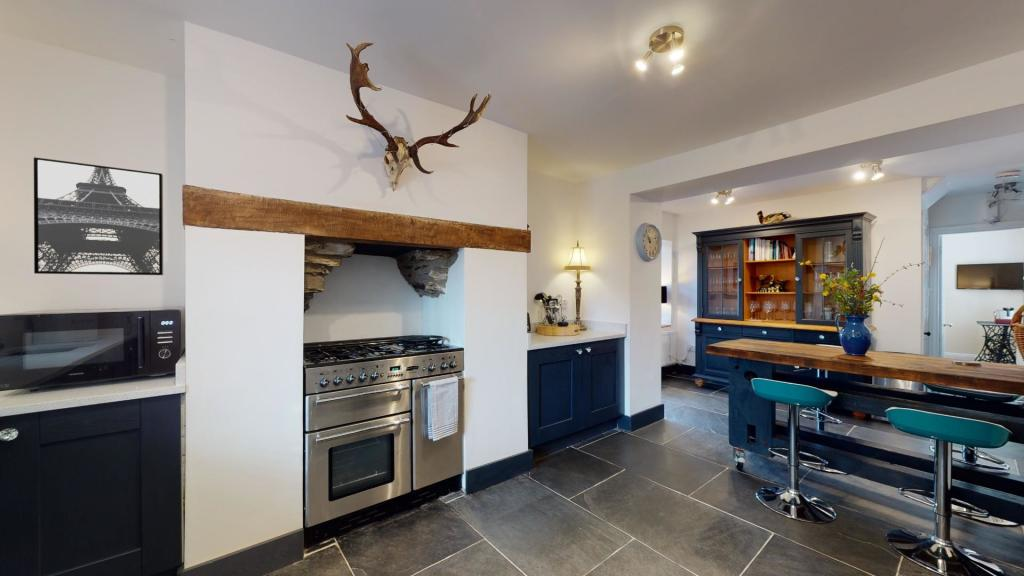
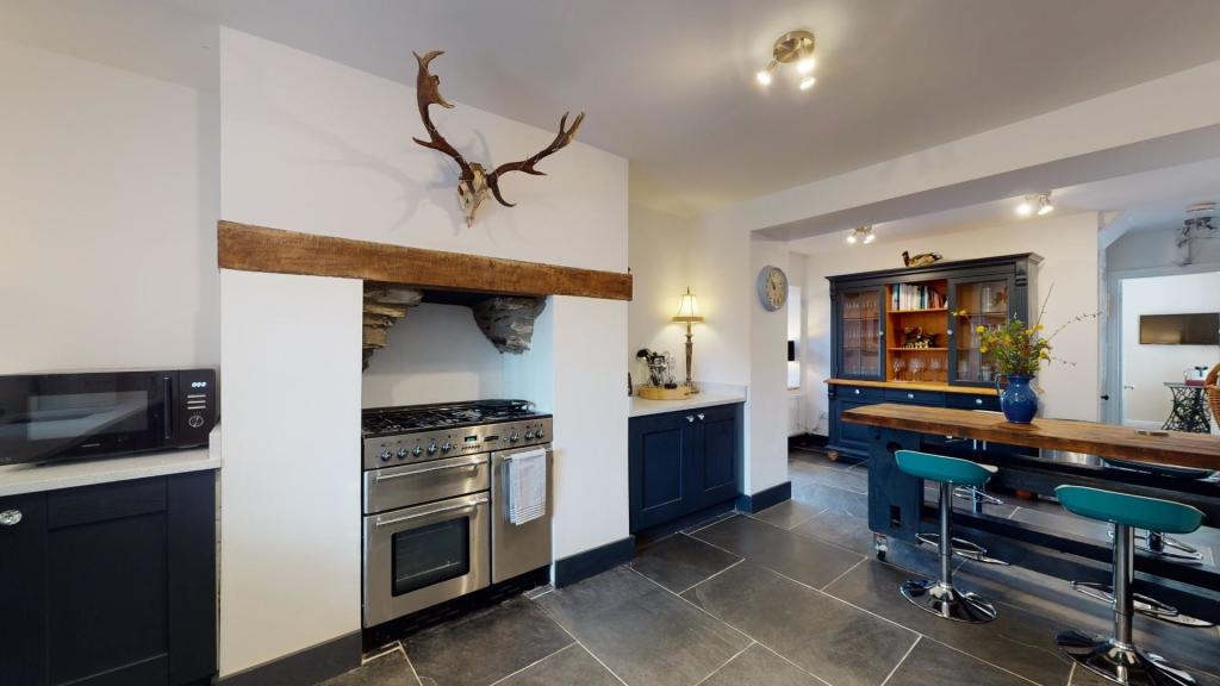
- wall art (103, 220)
